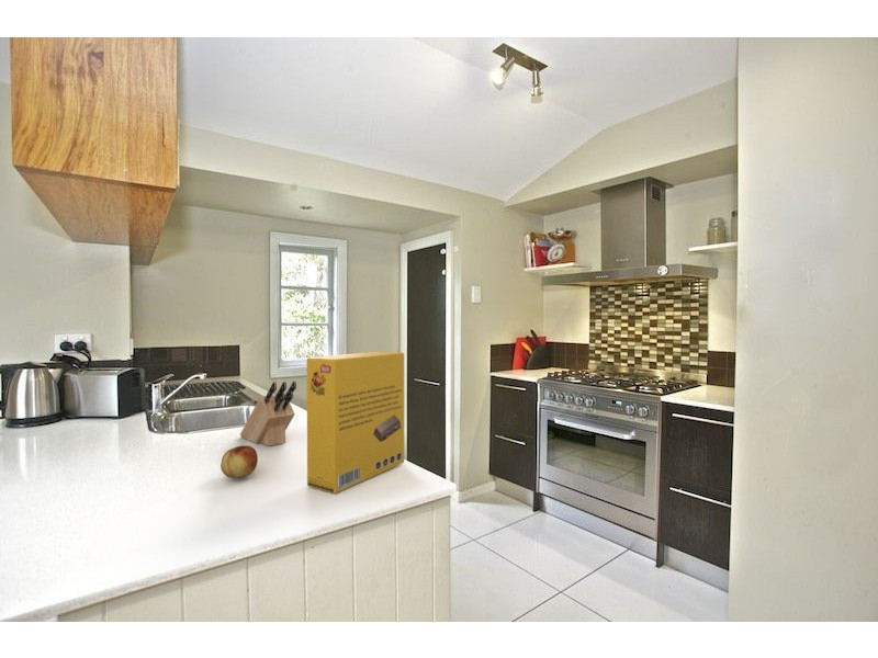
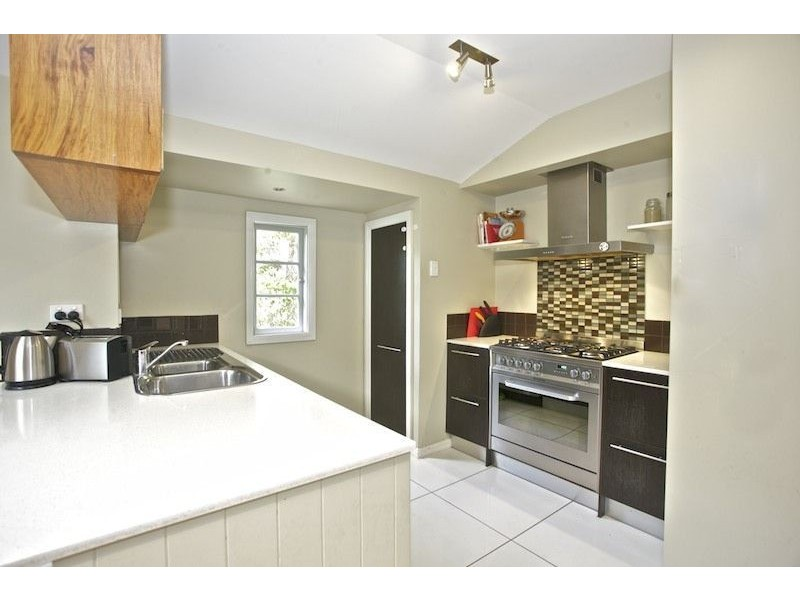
- fruit (239, 461)
- knife block (269, 409)
- cereal box (359, 413)
